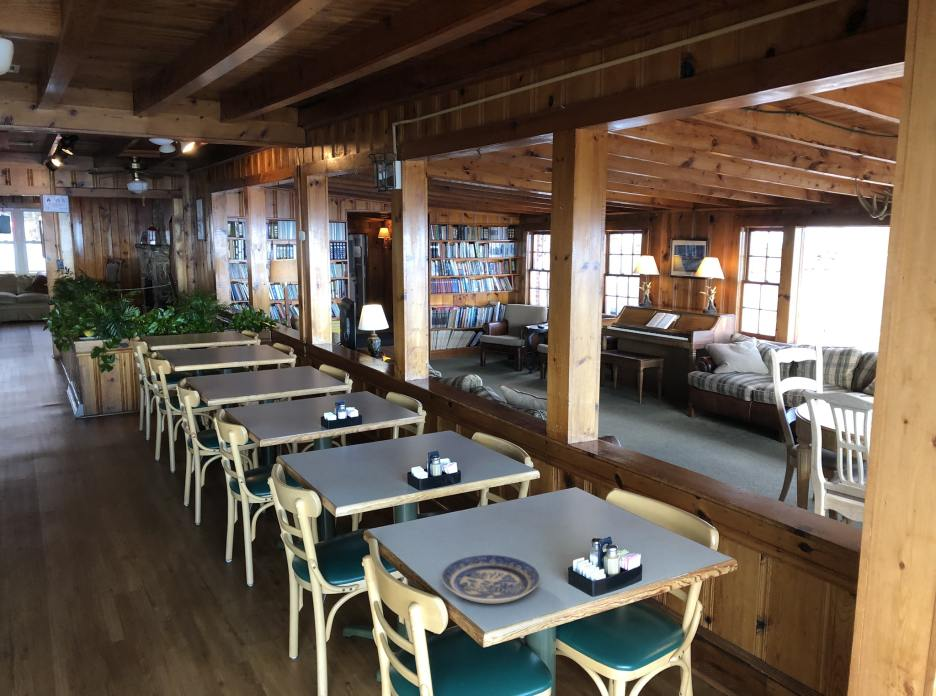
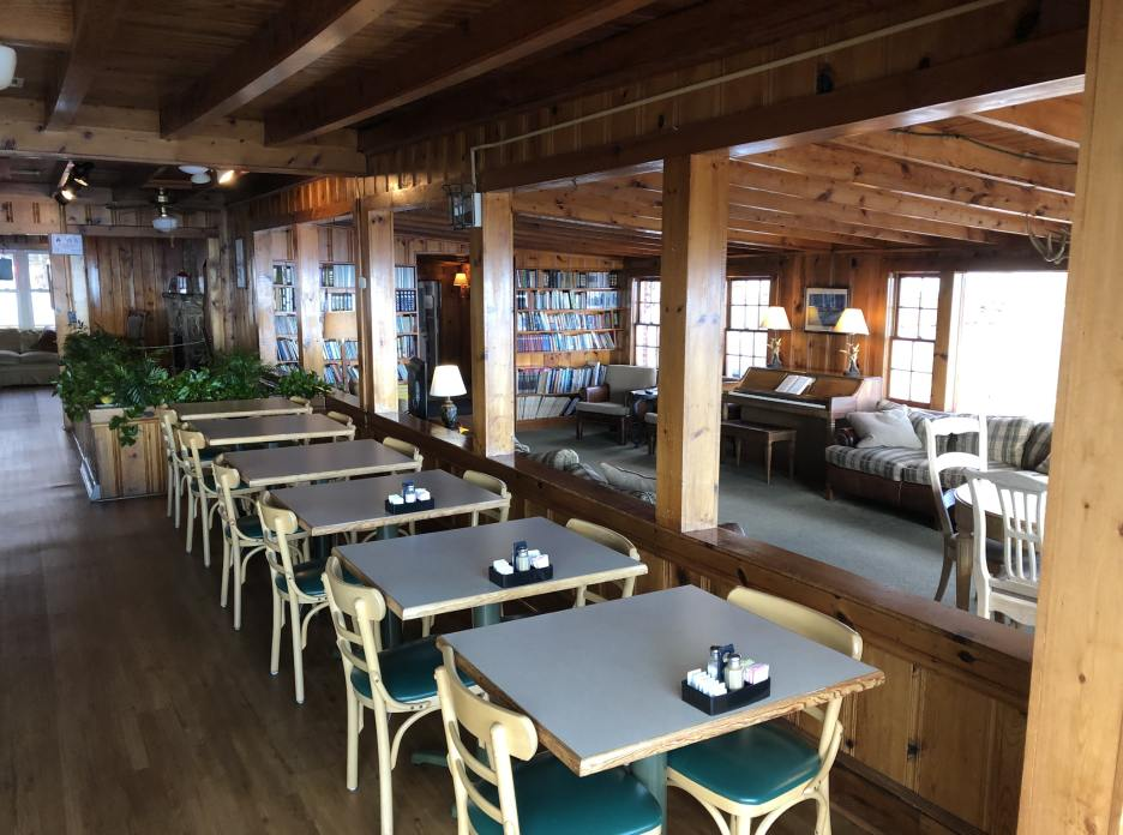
- plate (490, 582)
